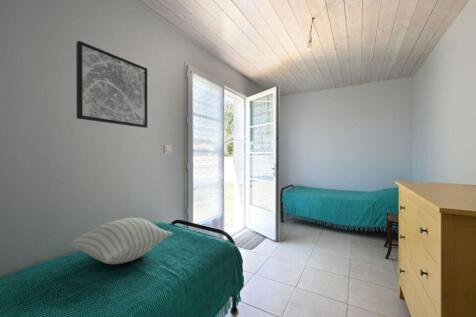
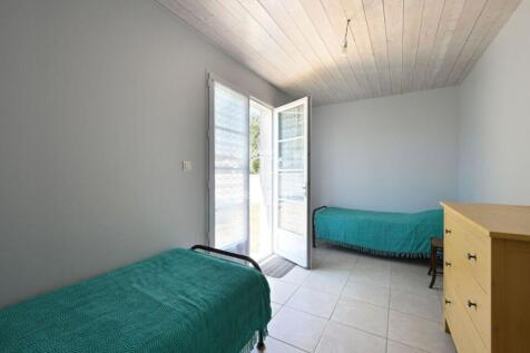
- pillow (123, 238)
- wall art (116, 90)
